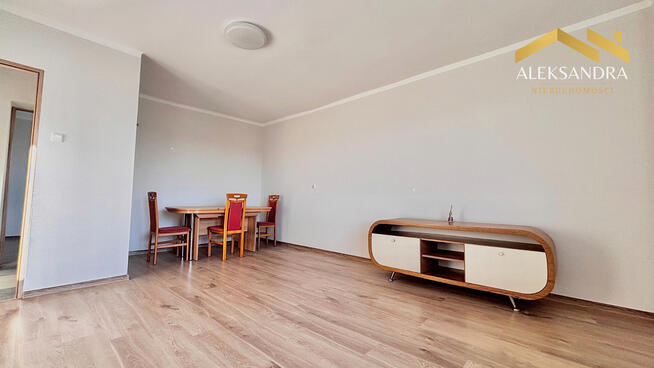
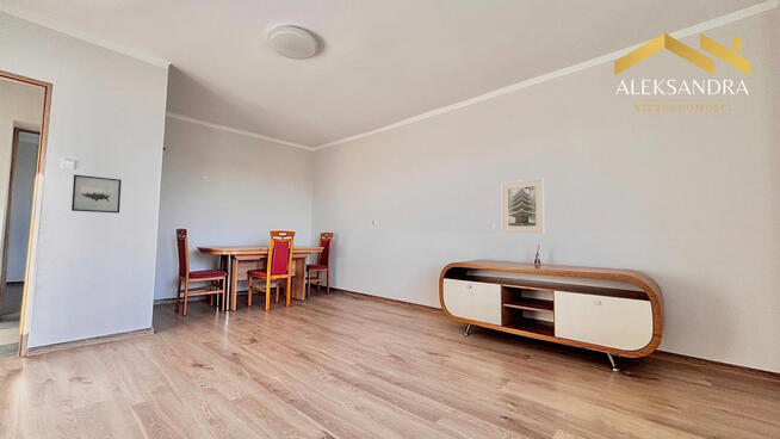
+ wall art (97, 194)
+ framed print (521, 206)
